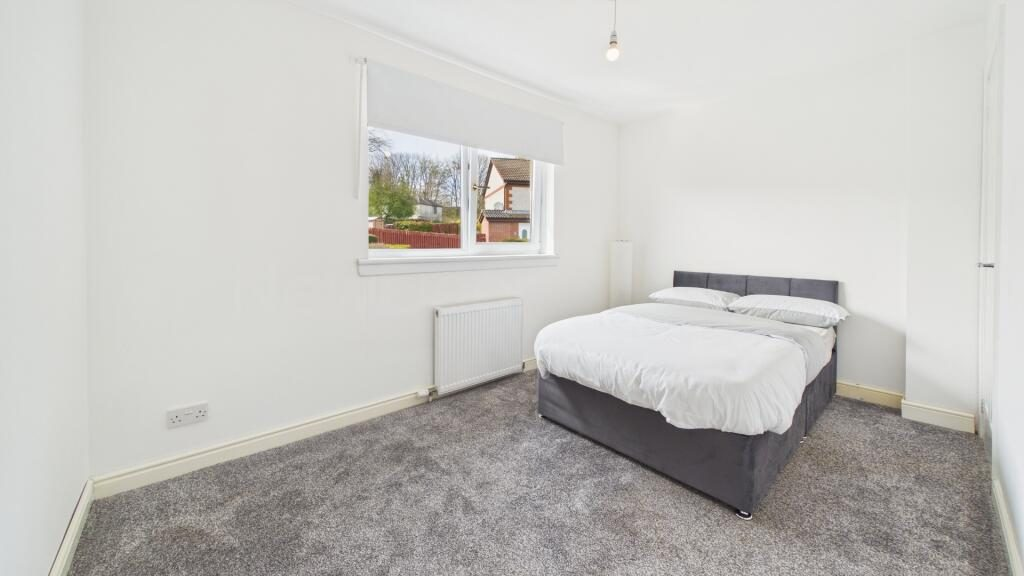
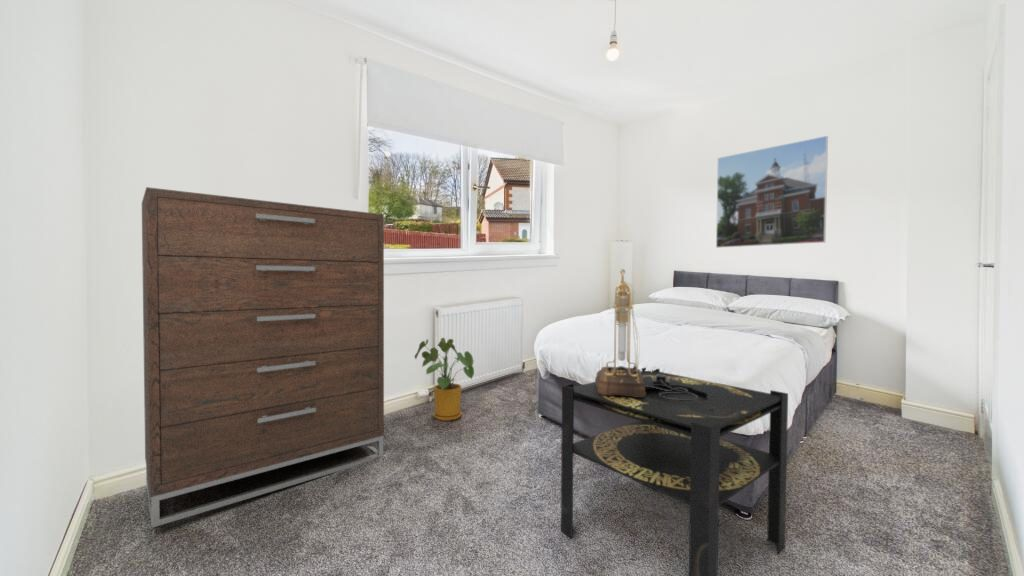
+ house plant (444, 378)
+ table lamp (636, 327)
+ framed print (767, 196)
+ side table (670, 464)
+ dresser (273, 340)
